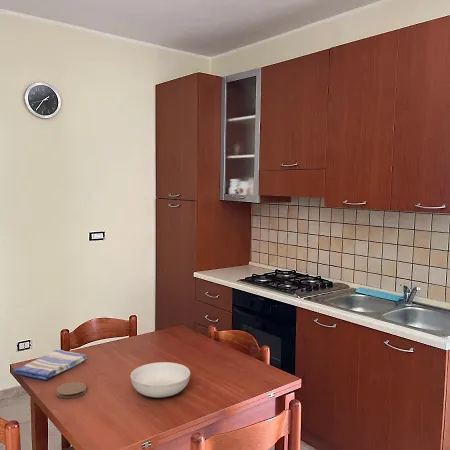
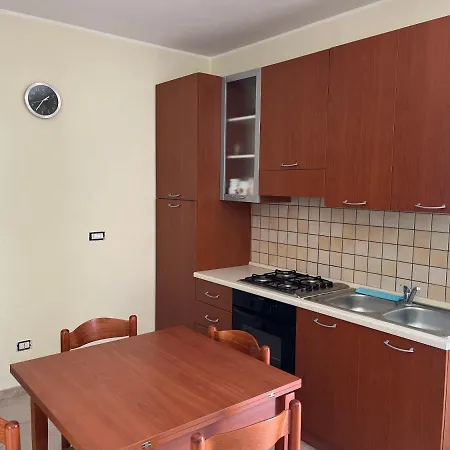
- serving bowl (160, 382)
- coaster (71, 390)
- dish towel (51, 363)
